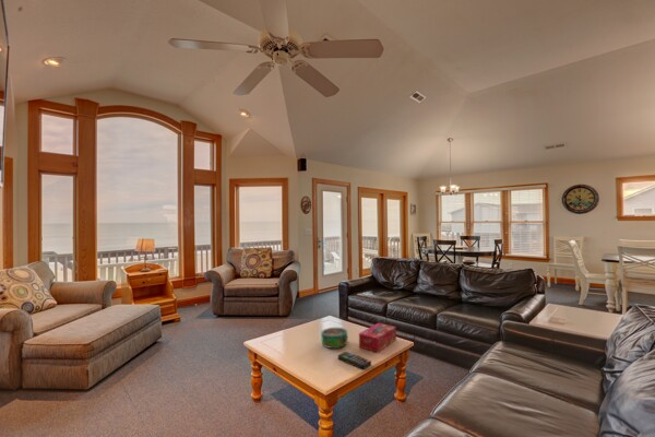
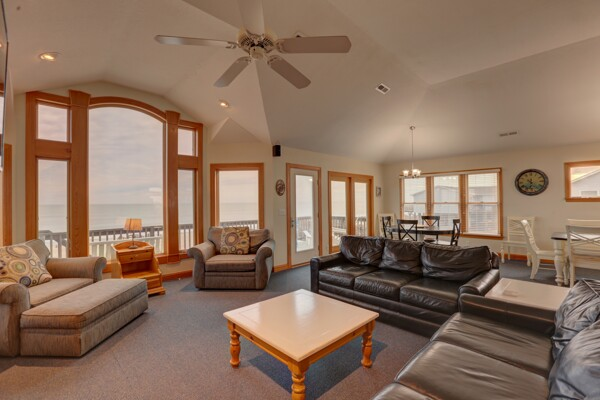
- decorative bowl (334, 336)
- tissue box (378, 336)
- remote control (354, 359)
